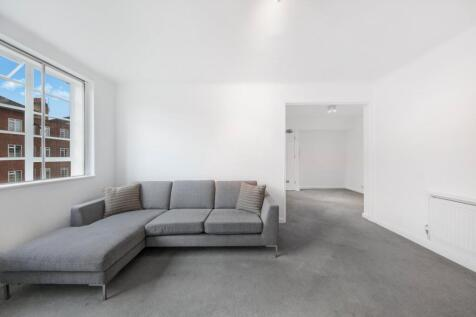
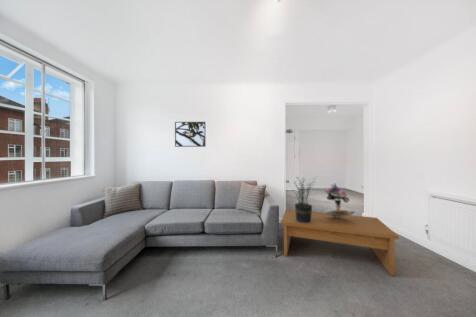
+ coffee table (330, 235)
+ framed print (190, 134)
+ bouquet (339, 202)
+ potted plant (304, 197)
